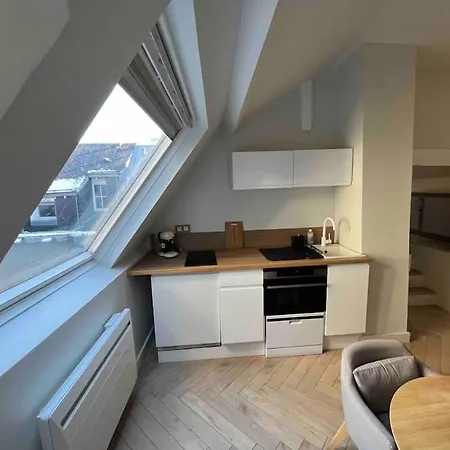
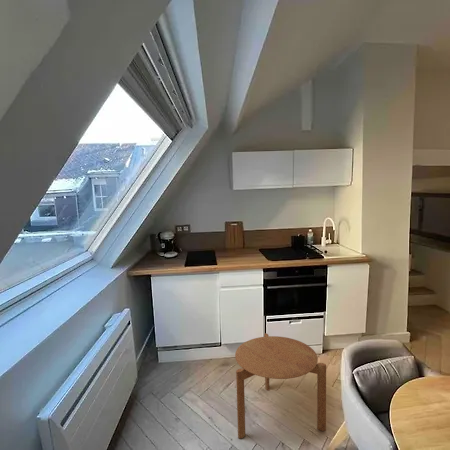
+ side table (268, 386)
